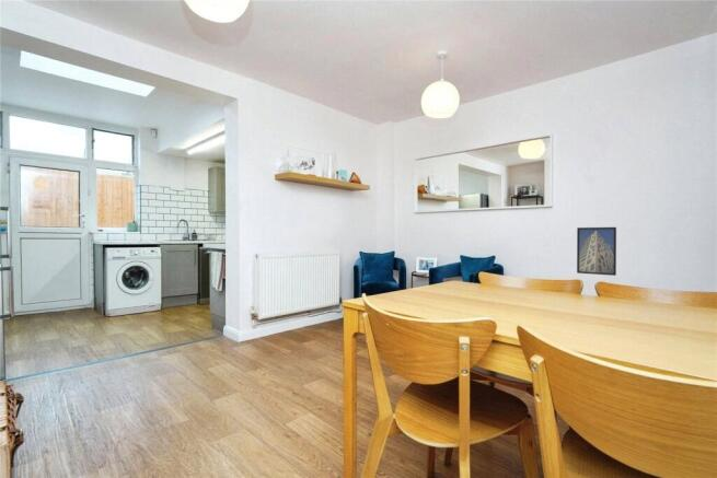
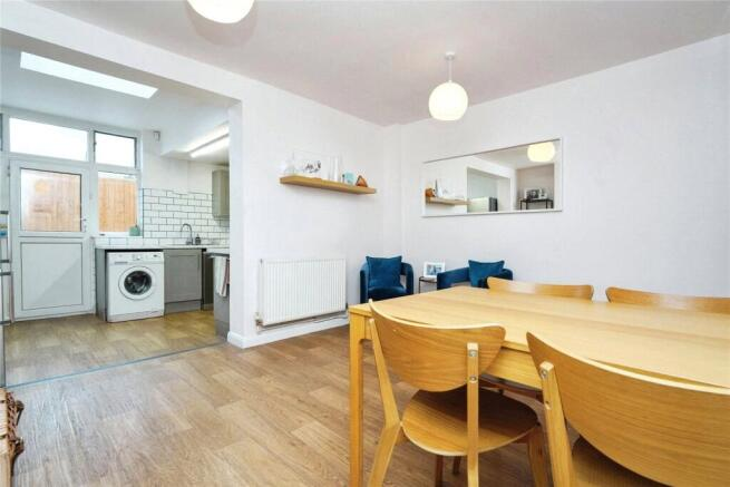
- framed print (595, 250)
